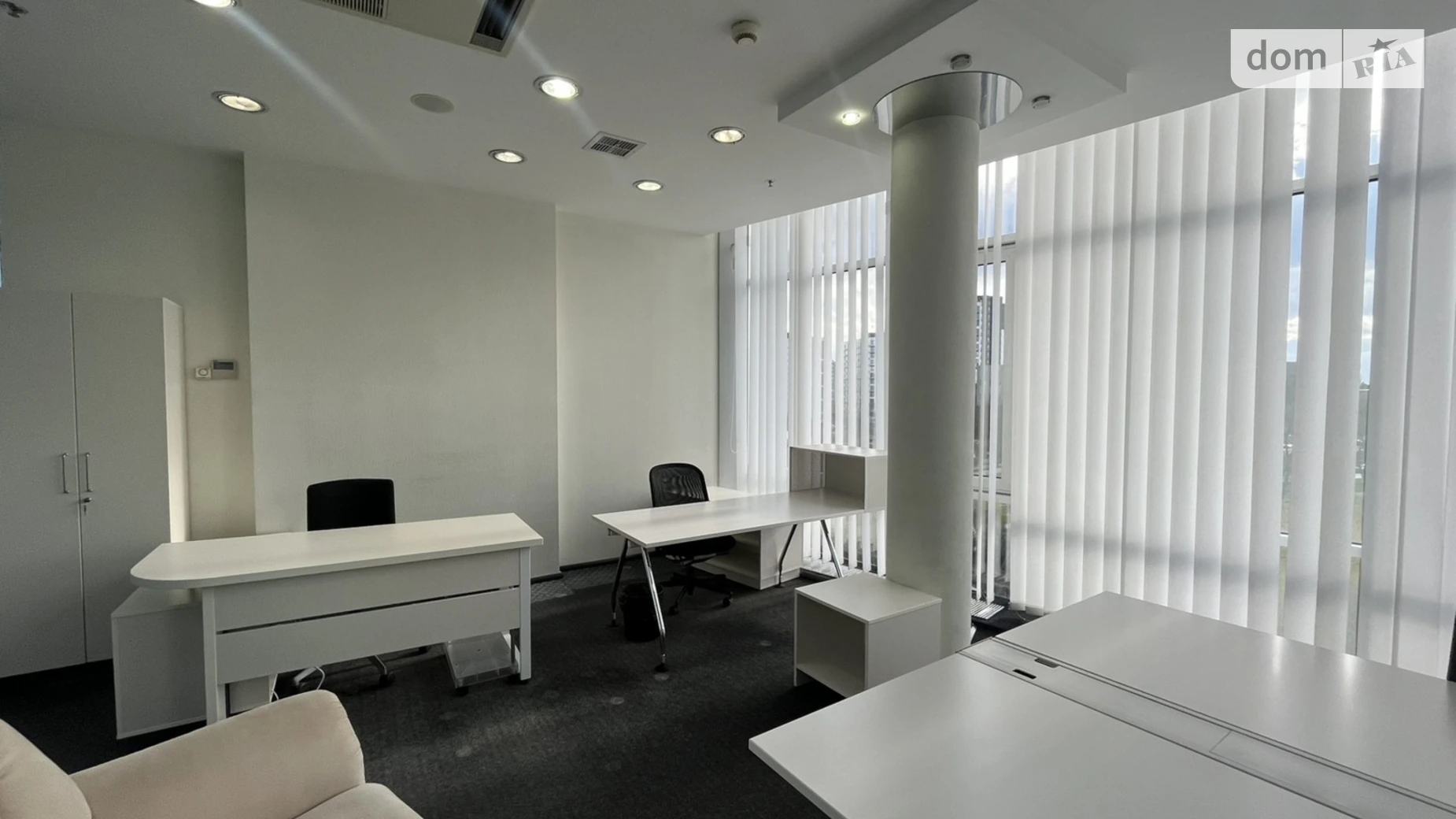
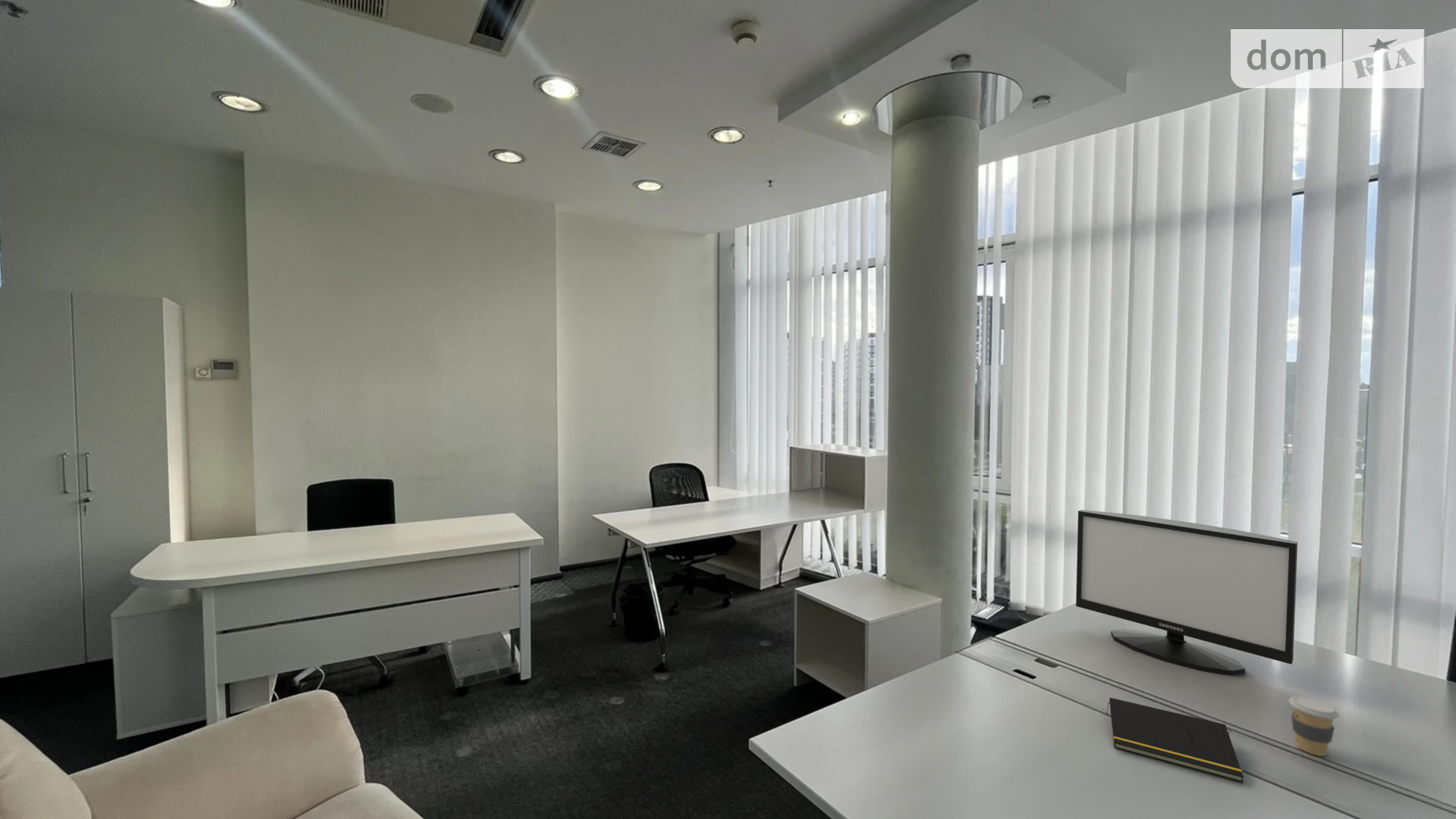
+ notepad (1170, 736)
+ coffee cup (1312, 726)
+ monitor (1174, 587)
